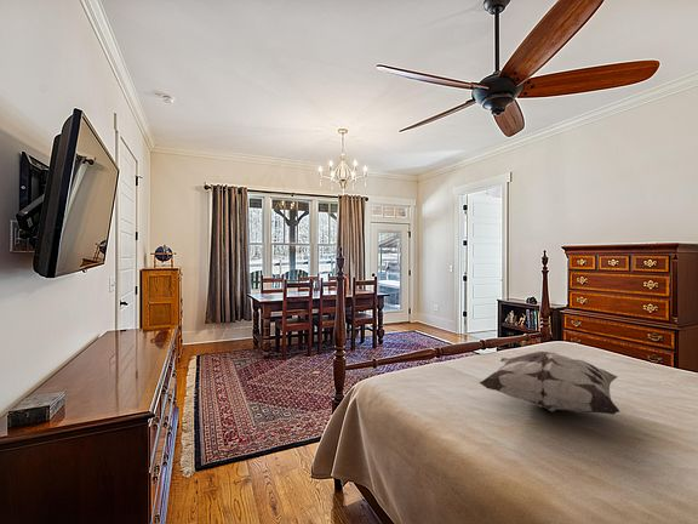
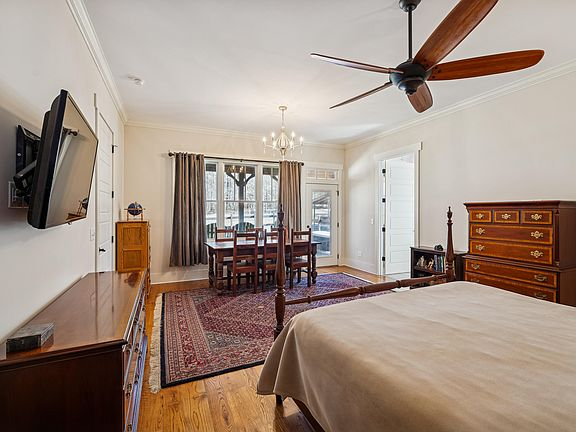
- decorative pillow (548, 378)
